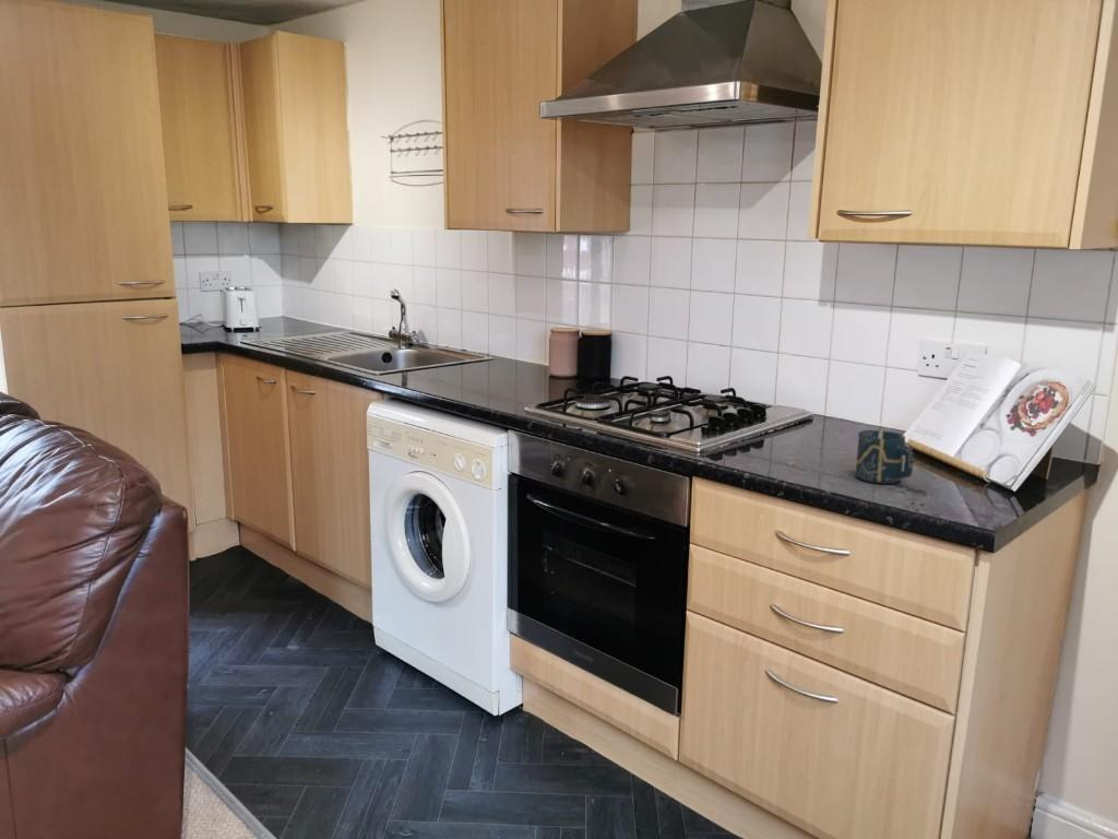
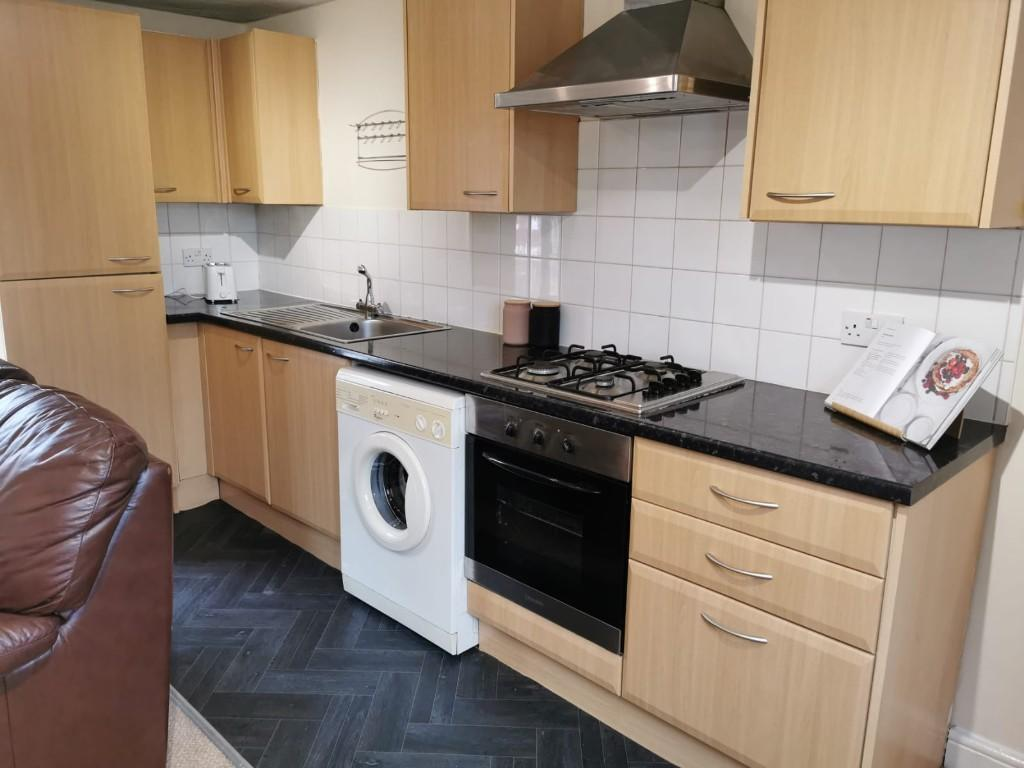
- cup (885, 458)
